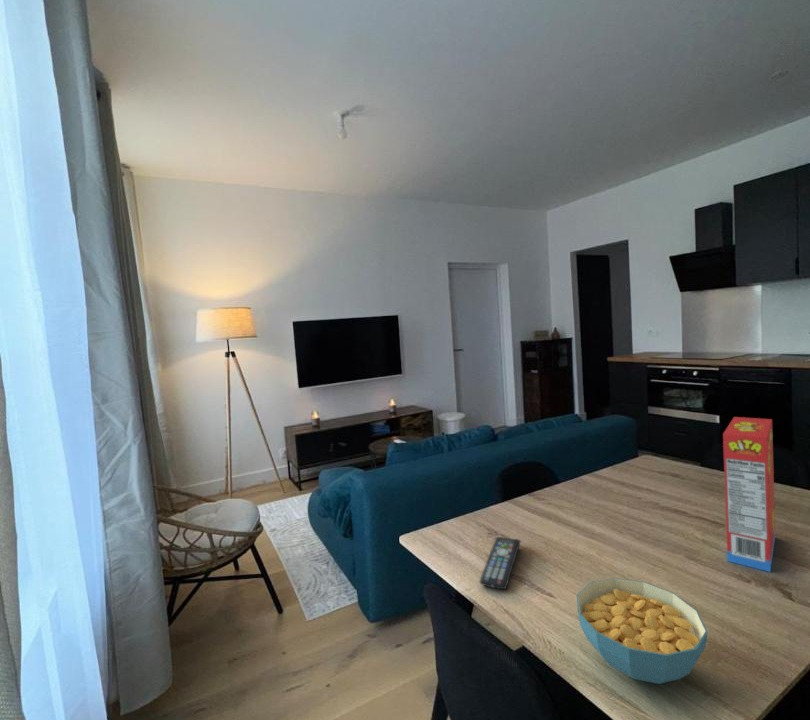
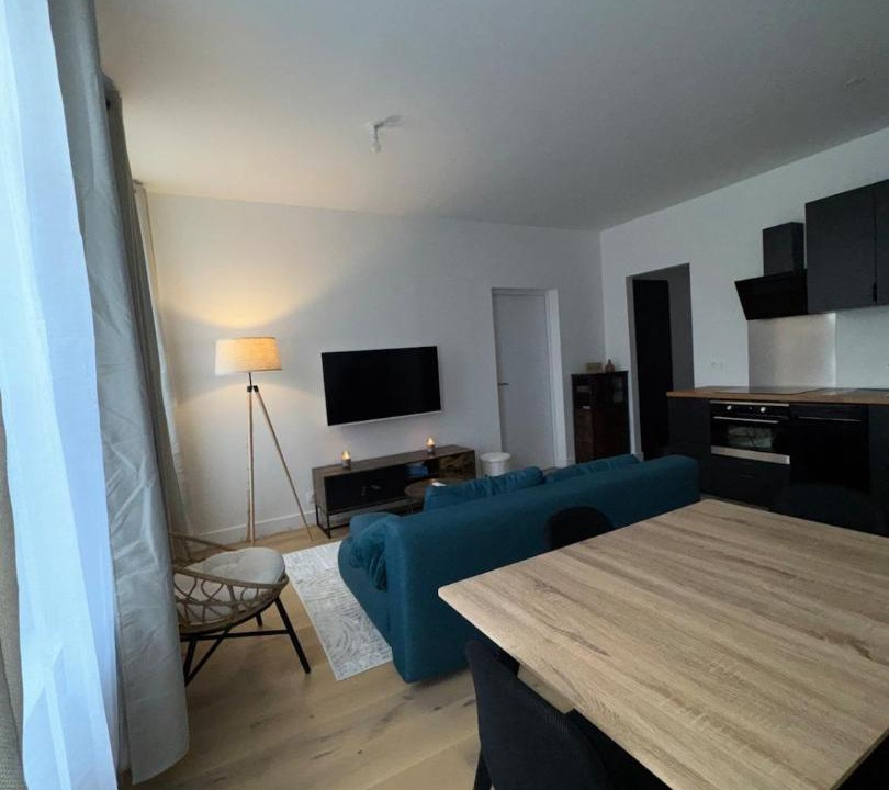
- remote control (501, 559)
- cereal box (750, 487)
- cereal bowl (638, 638)
